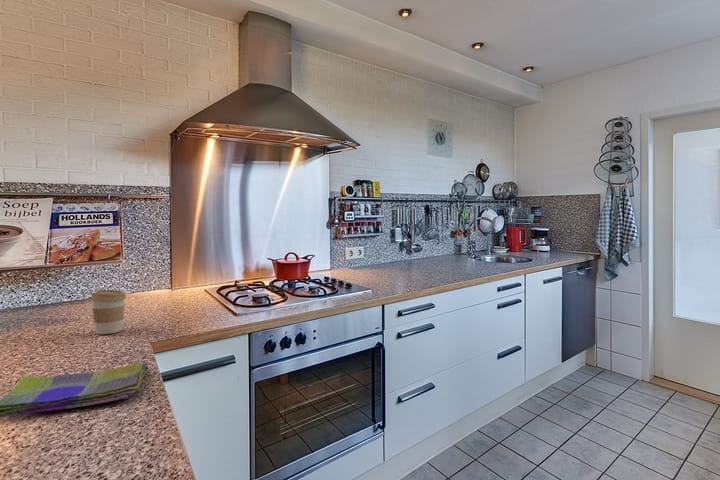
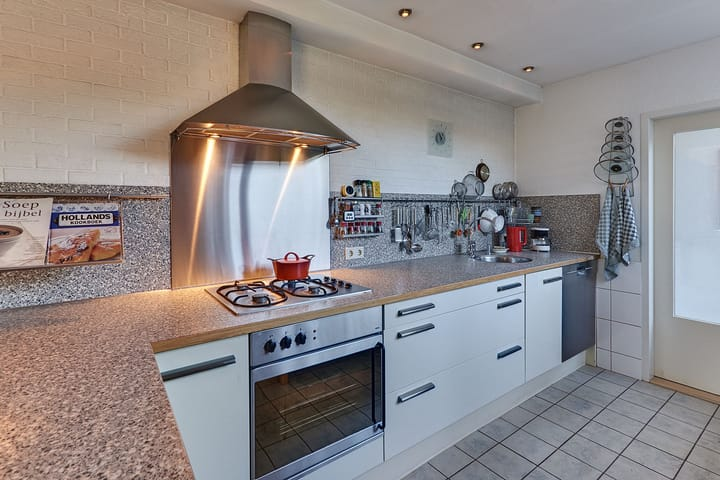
- coffee cup (109, 310)
- dish towel (78, 385)
